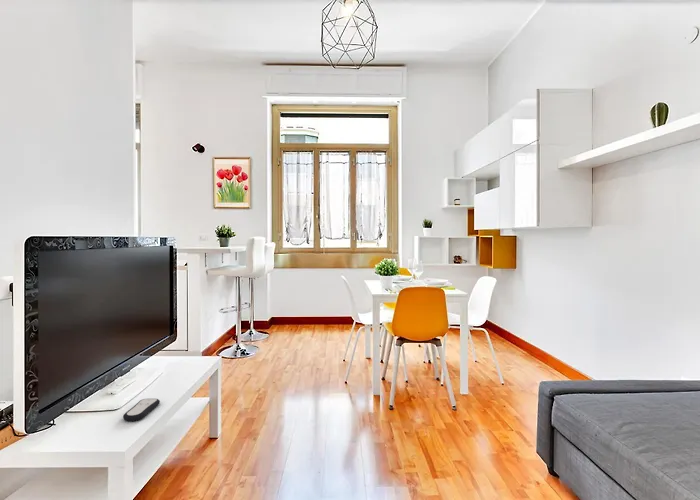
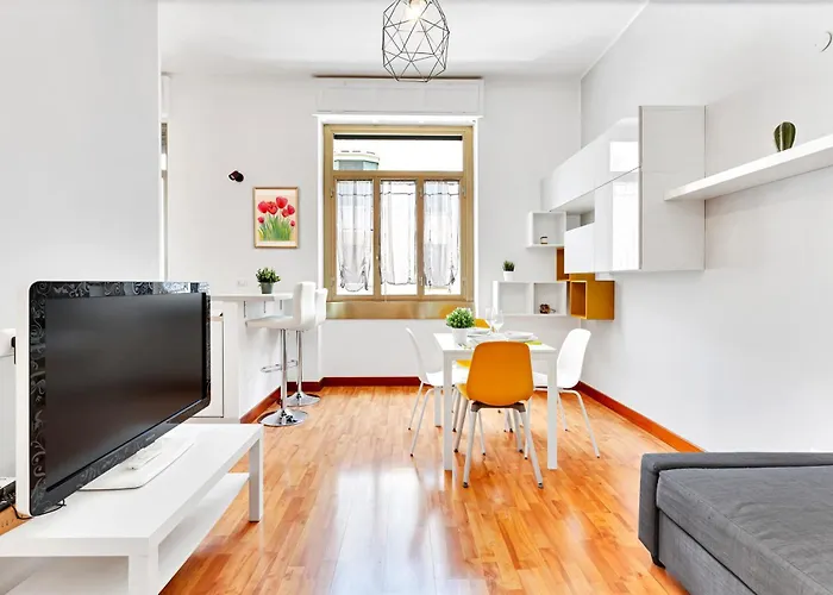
- remote control (141, 408)
